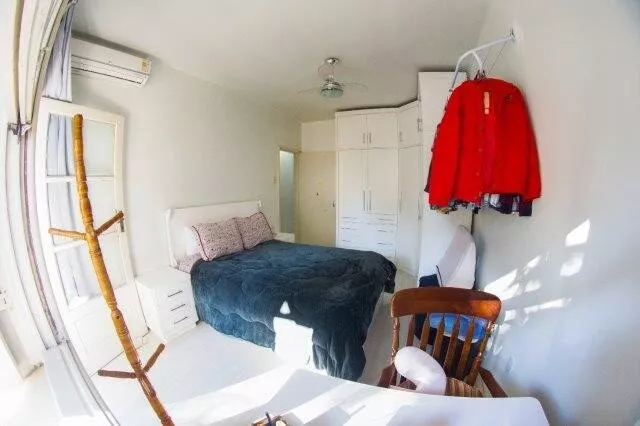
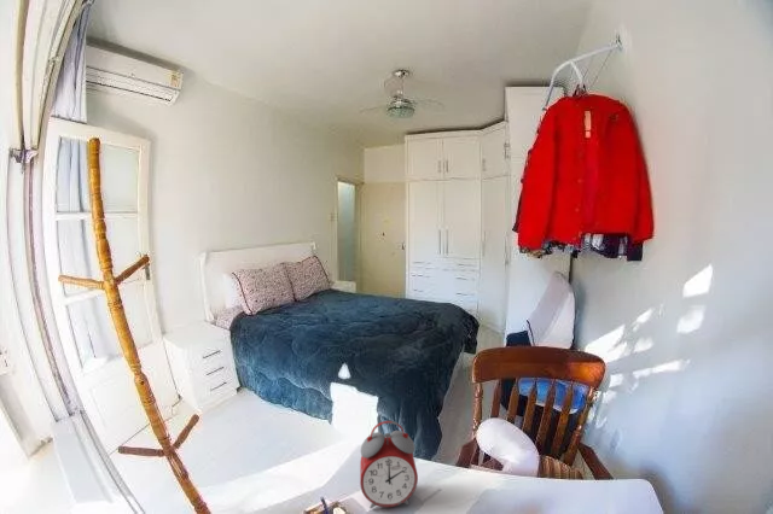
+ alarm clock (388, 458)
